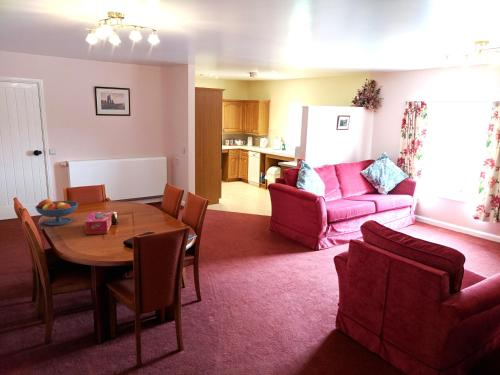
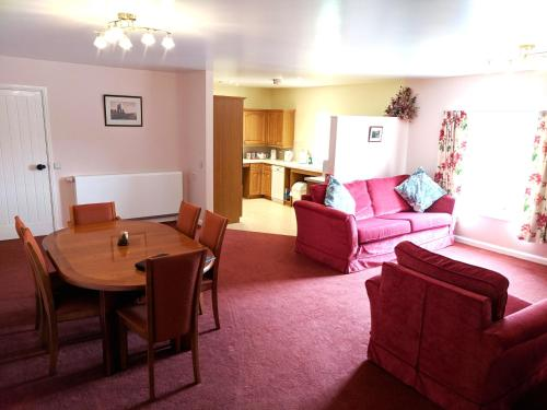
- fruit bowl (57, 210)
- tissue box (99, 222)
